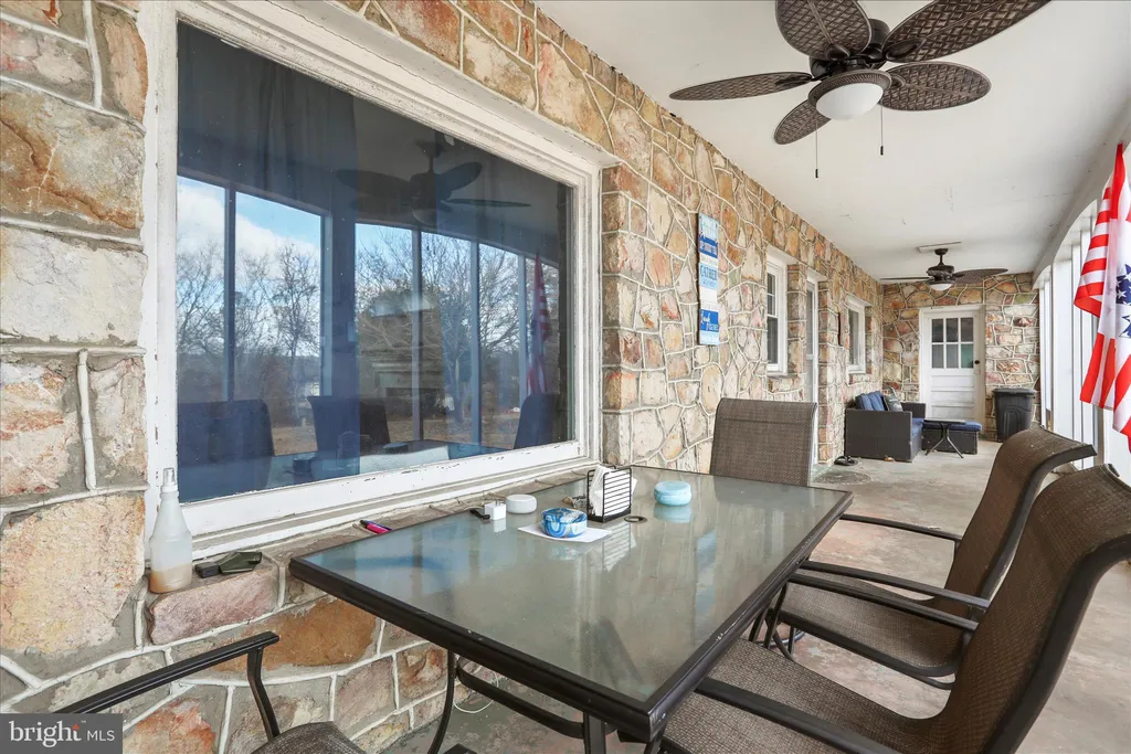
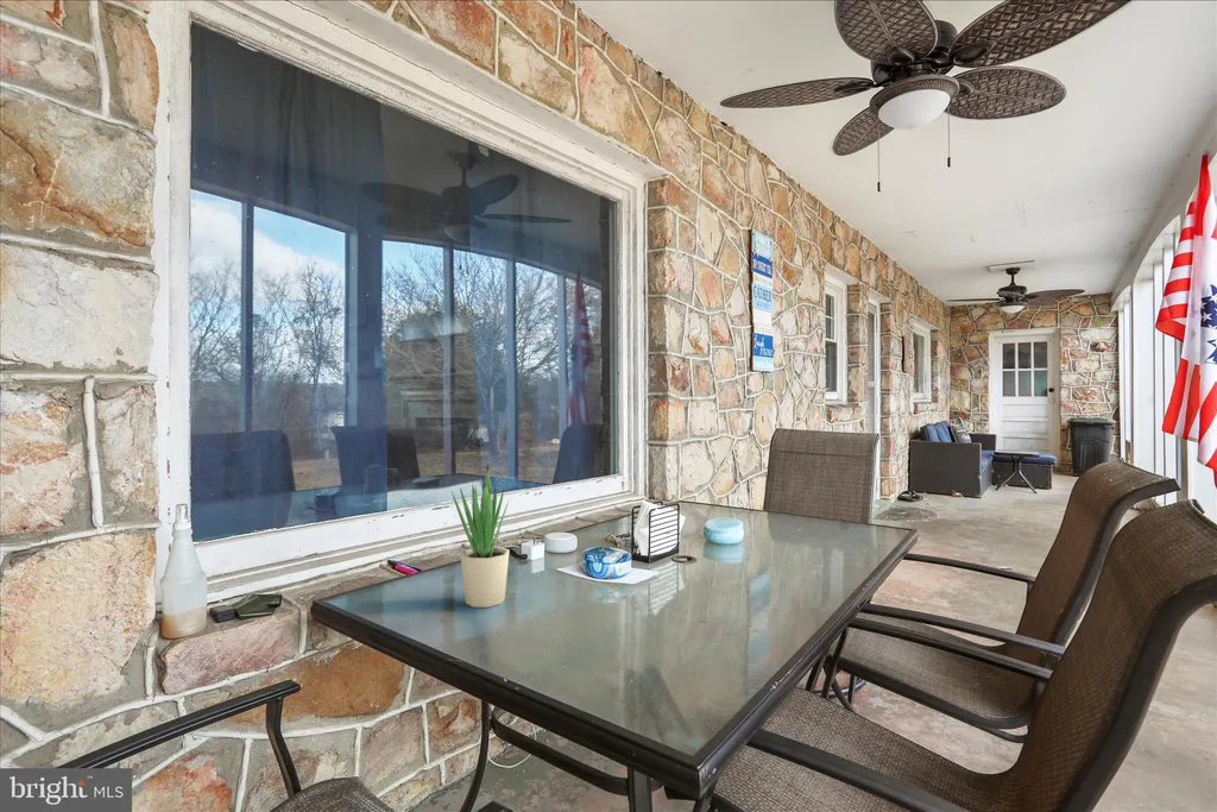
+ potted plant (480, 533)
